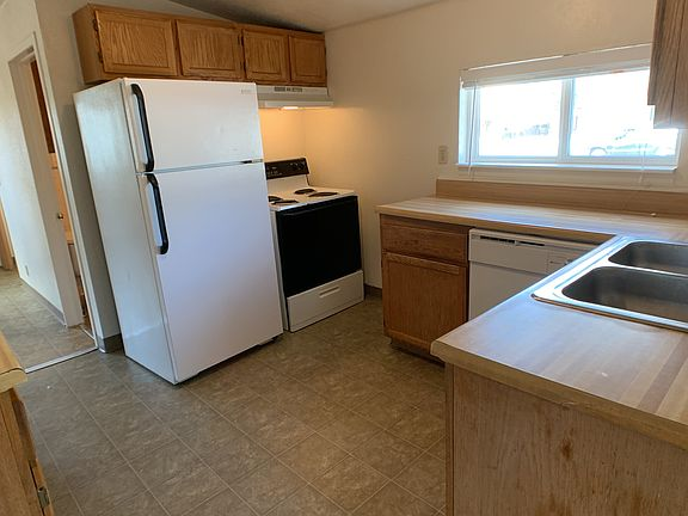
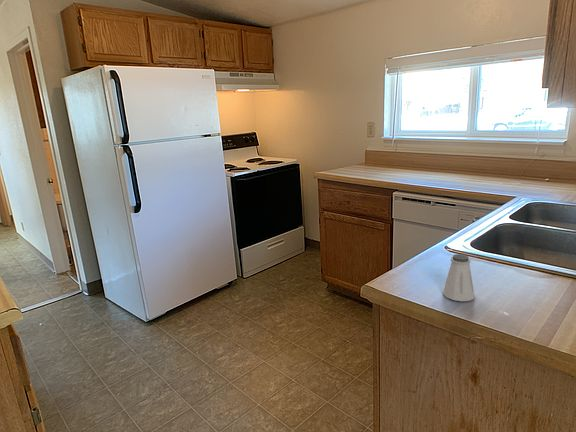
+ saltshaker (459, 275)
